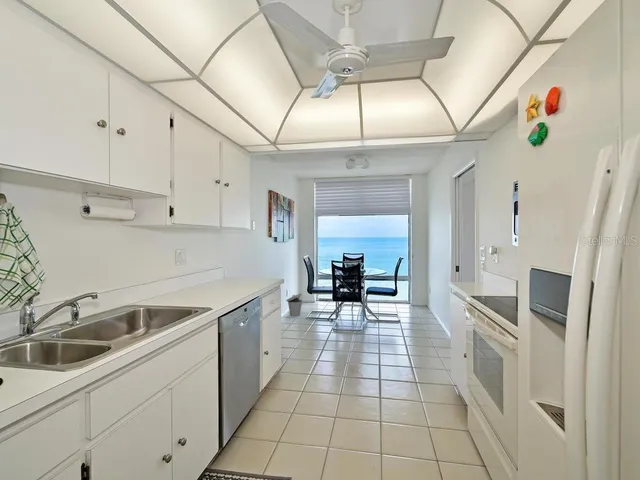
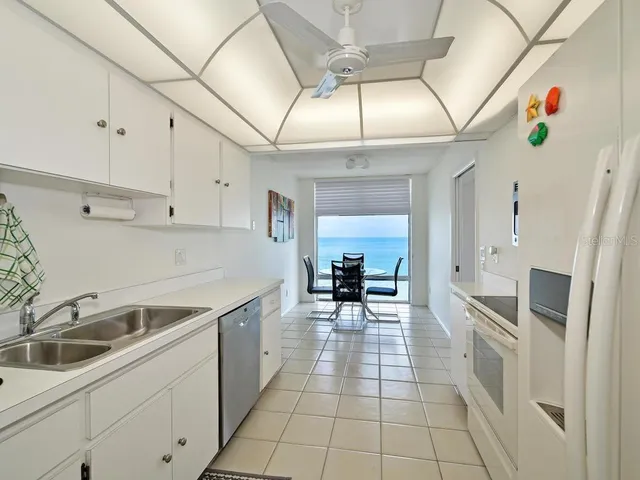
- trash can (294, 304)
